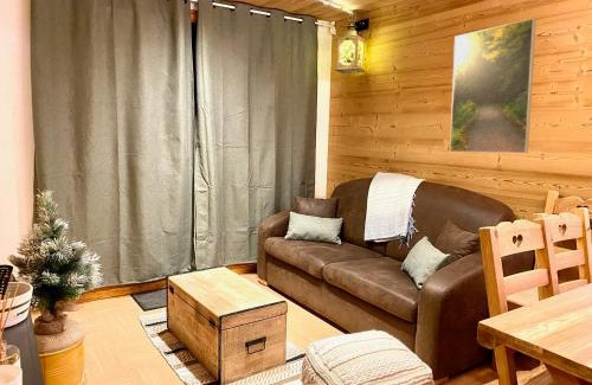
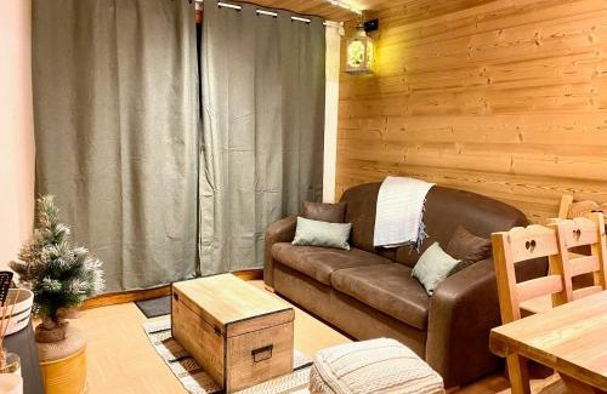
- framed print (489, 91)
